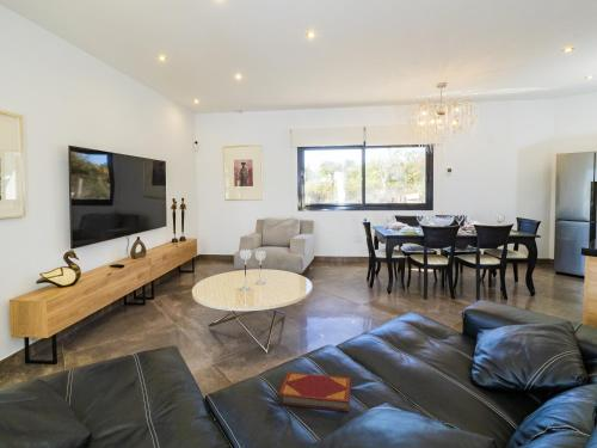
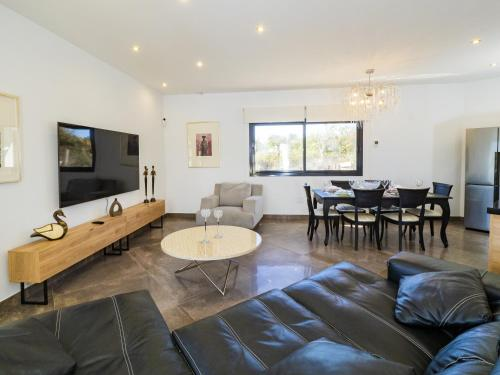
- hardback book (315, 389)
